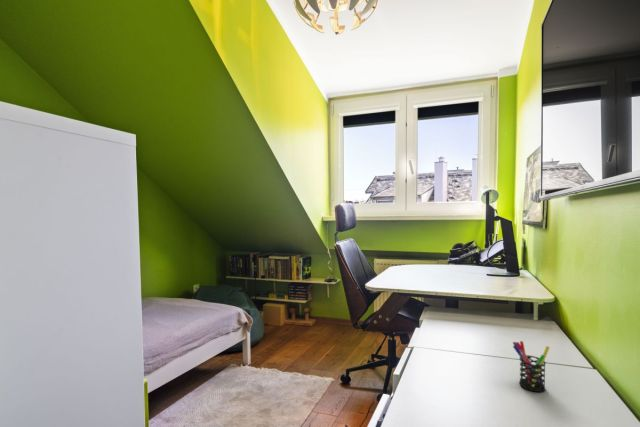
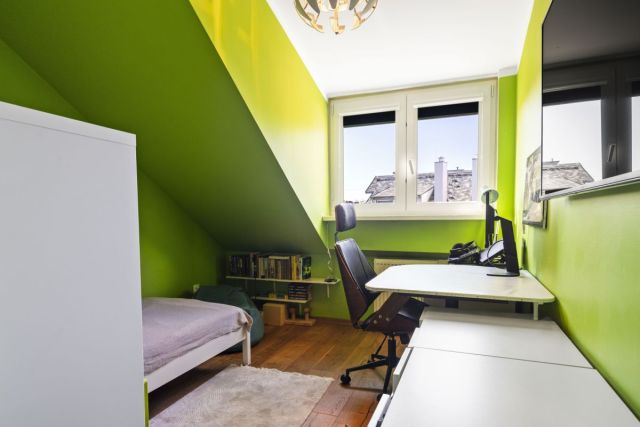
- pen holder (532, 364)
